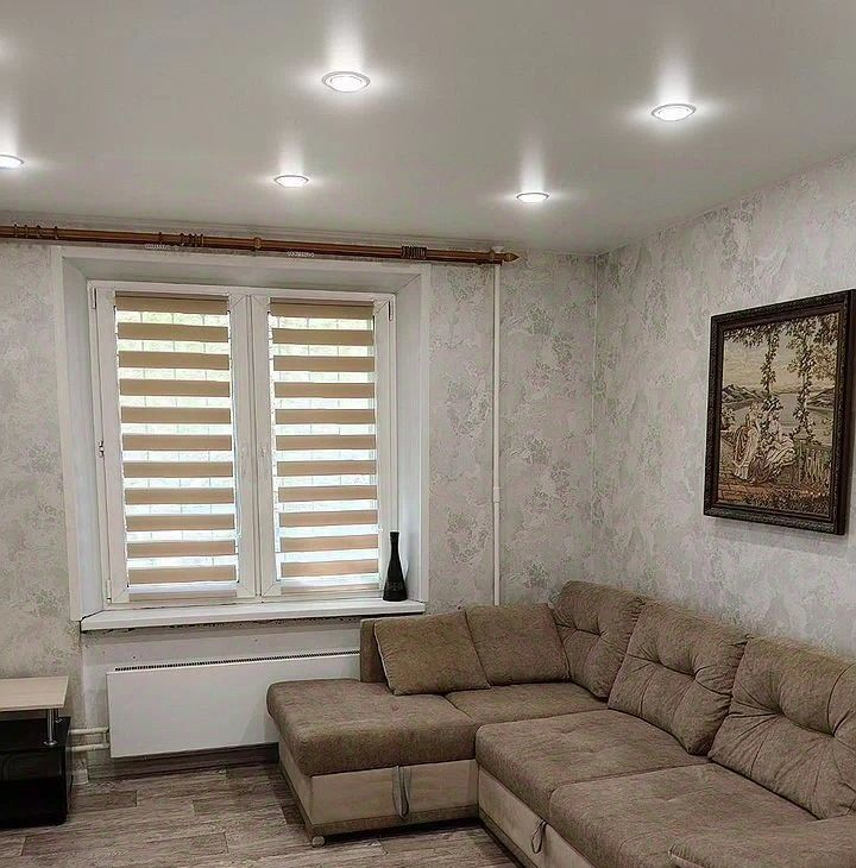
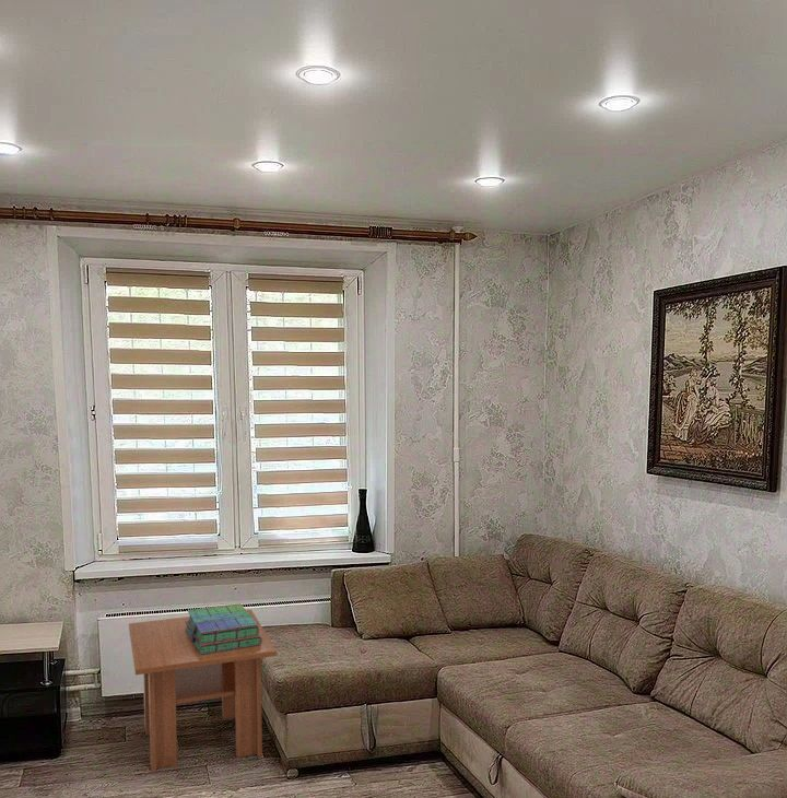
+ coffee table (200, 689)
+ stack of books (222, 626)
